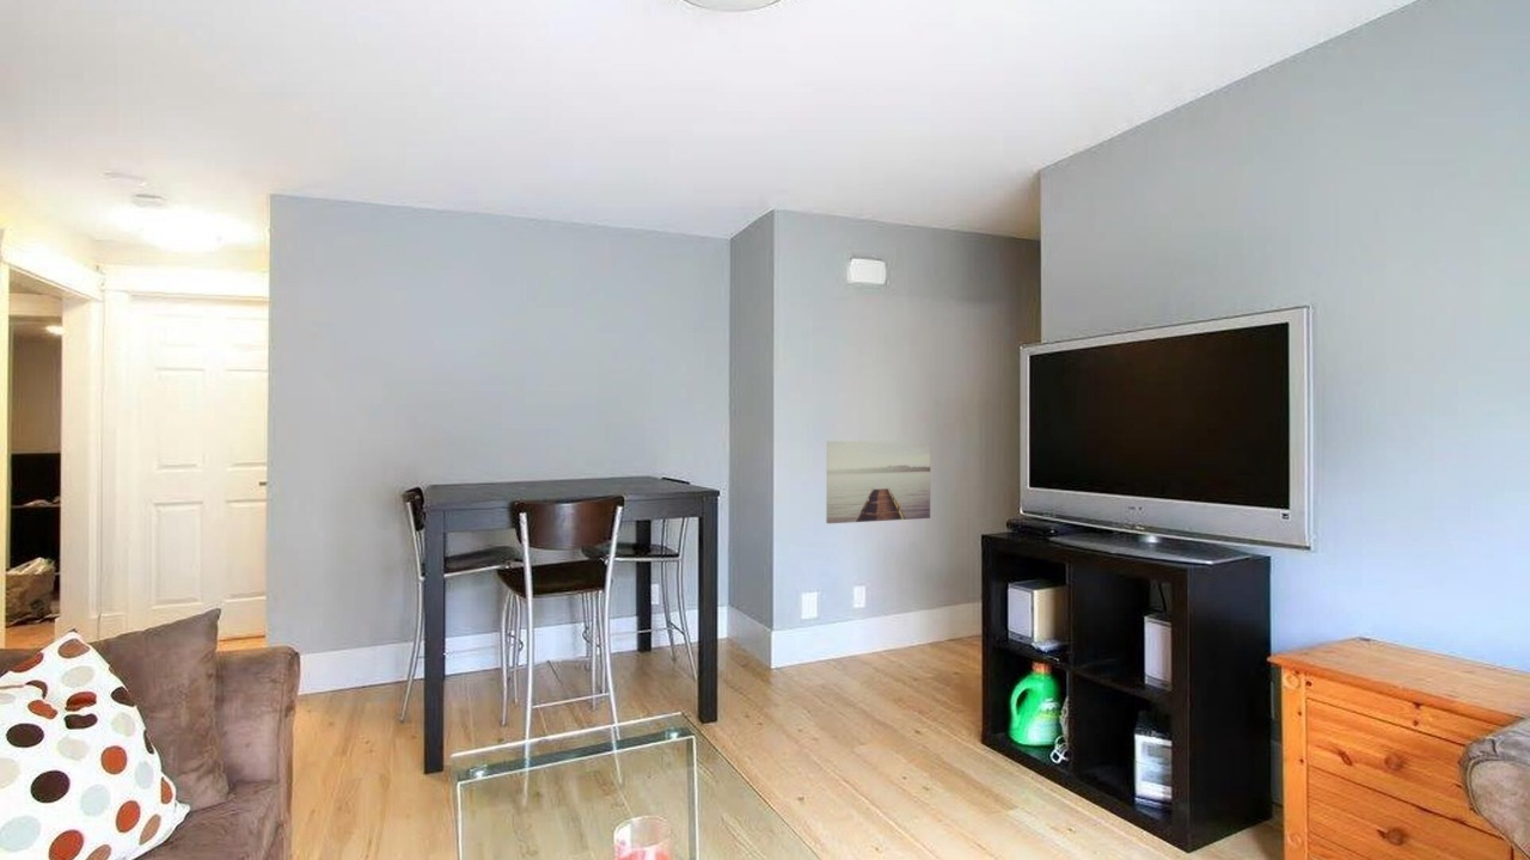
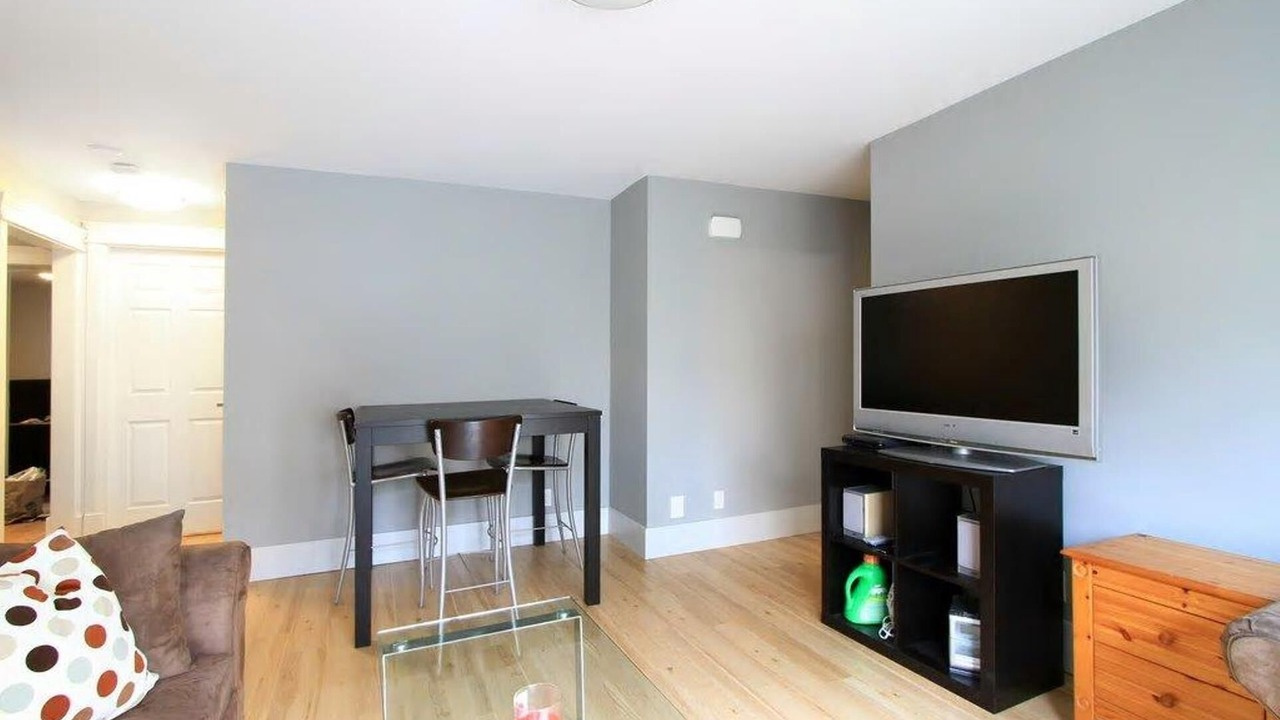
- wall art (880, 480)
